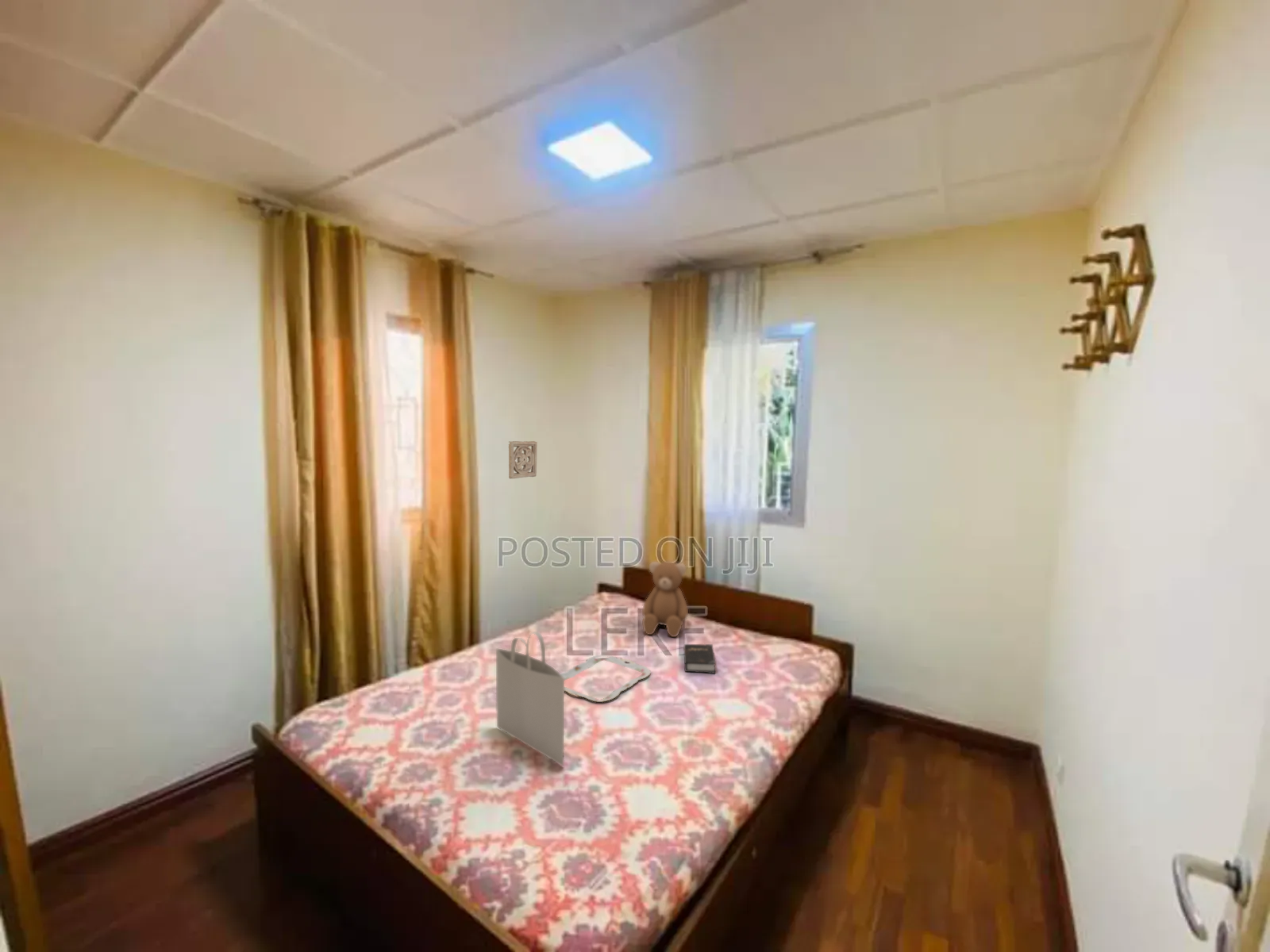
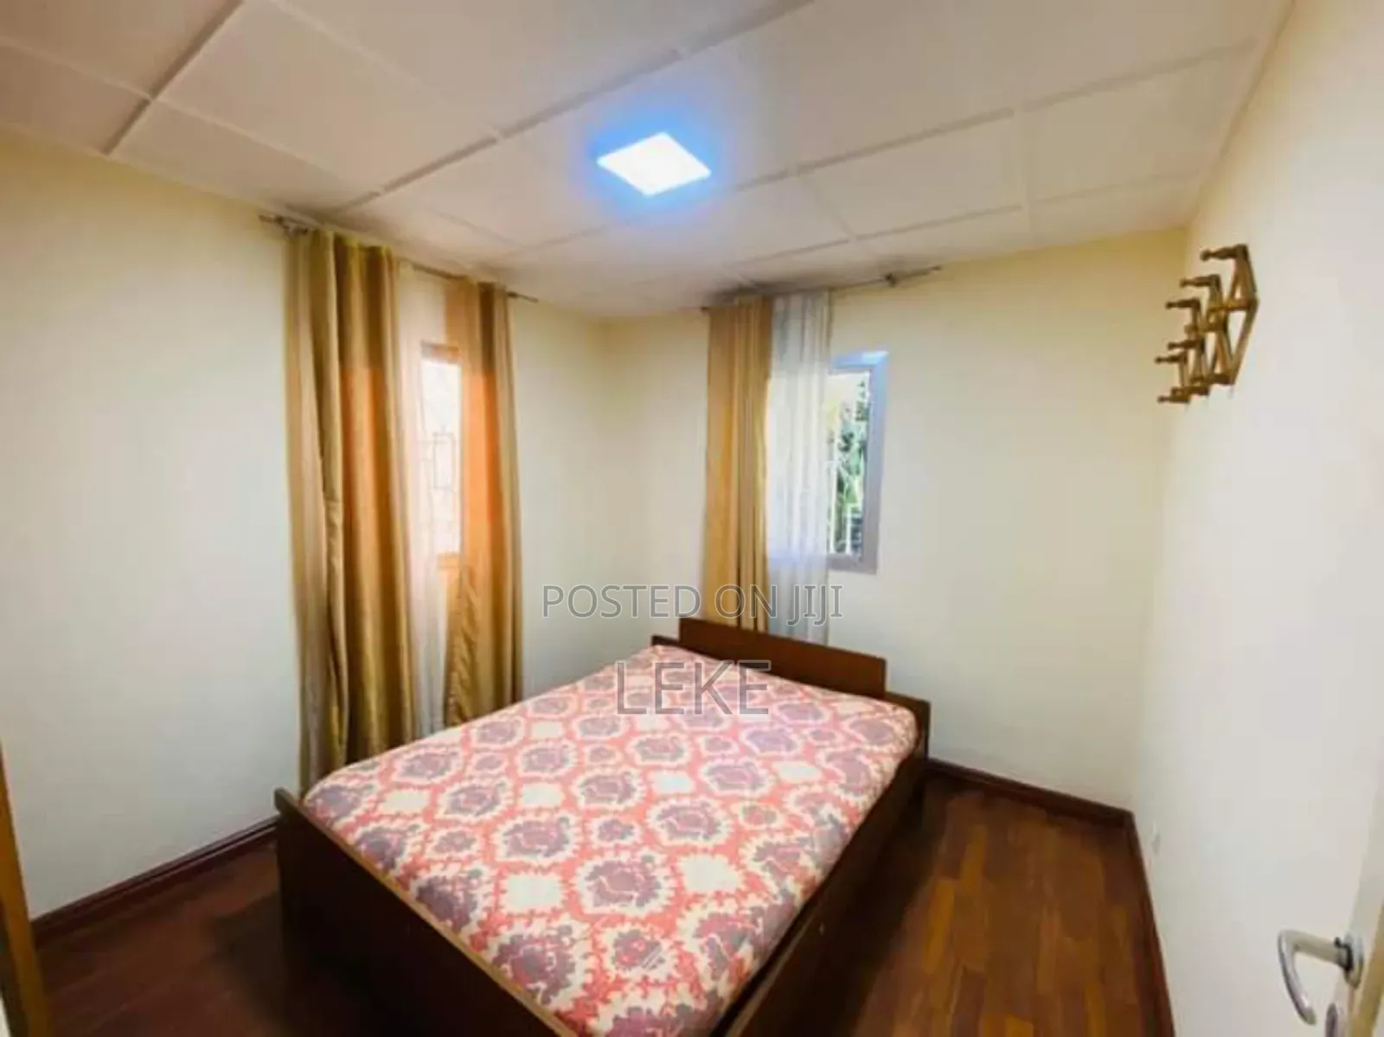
- serving tray (591, 666)
- wall ornament (522, 459)
- hardback book (698, 658)
- tote bag (528, 690)
- teddy bear (665, 596)
